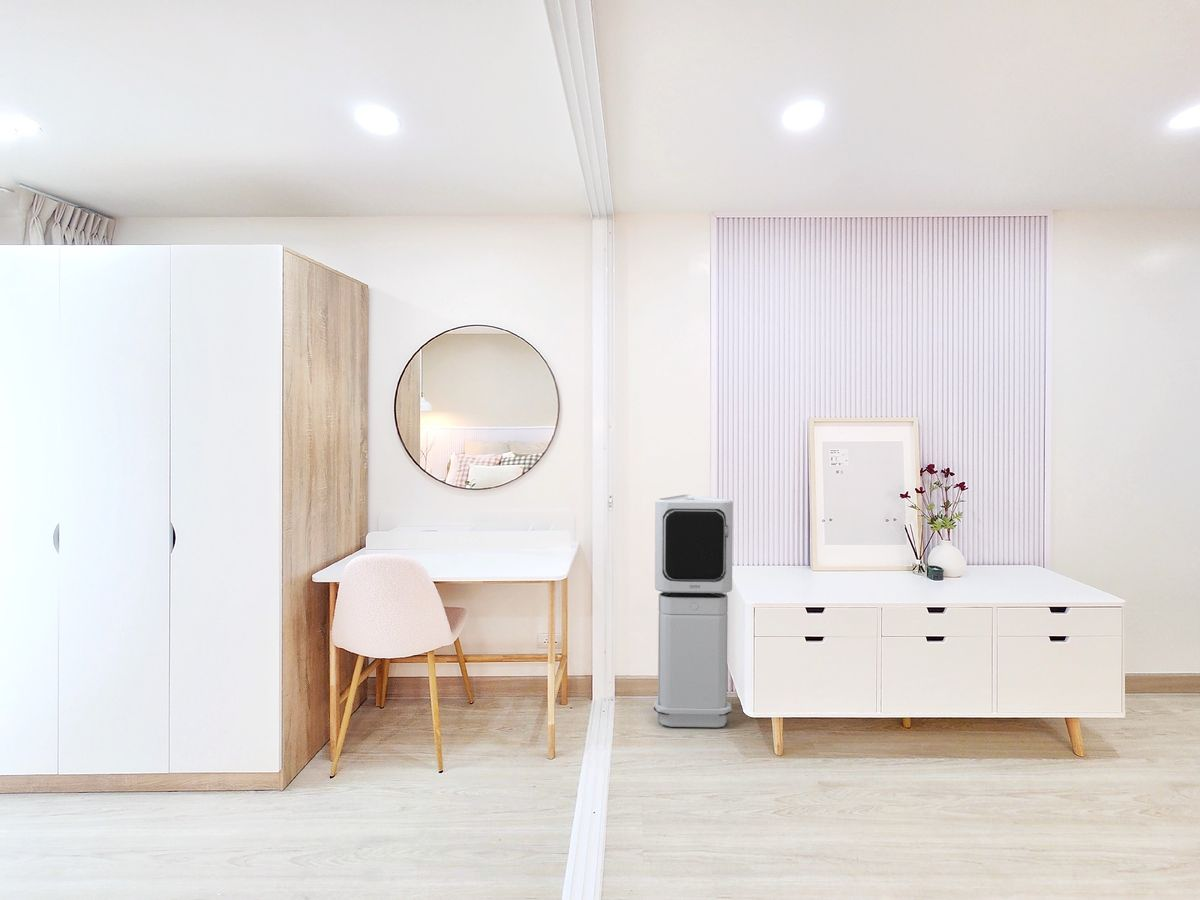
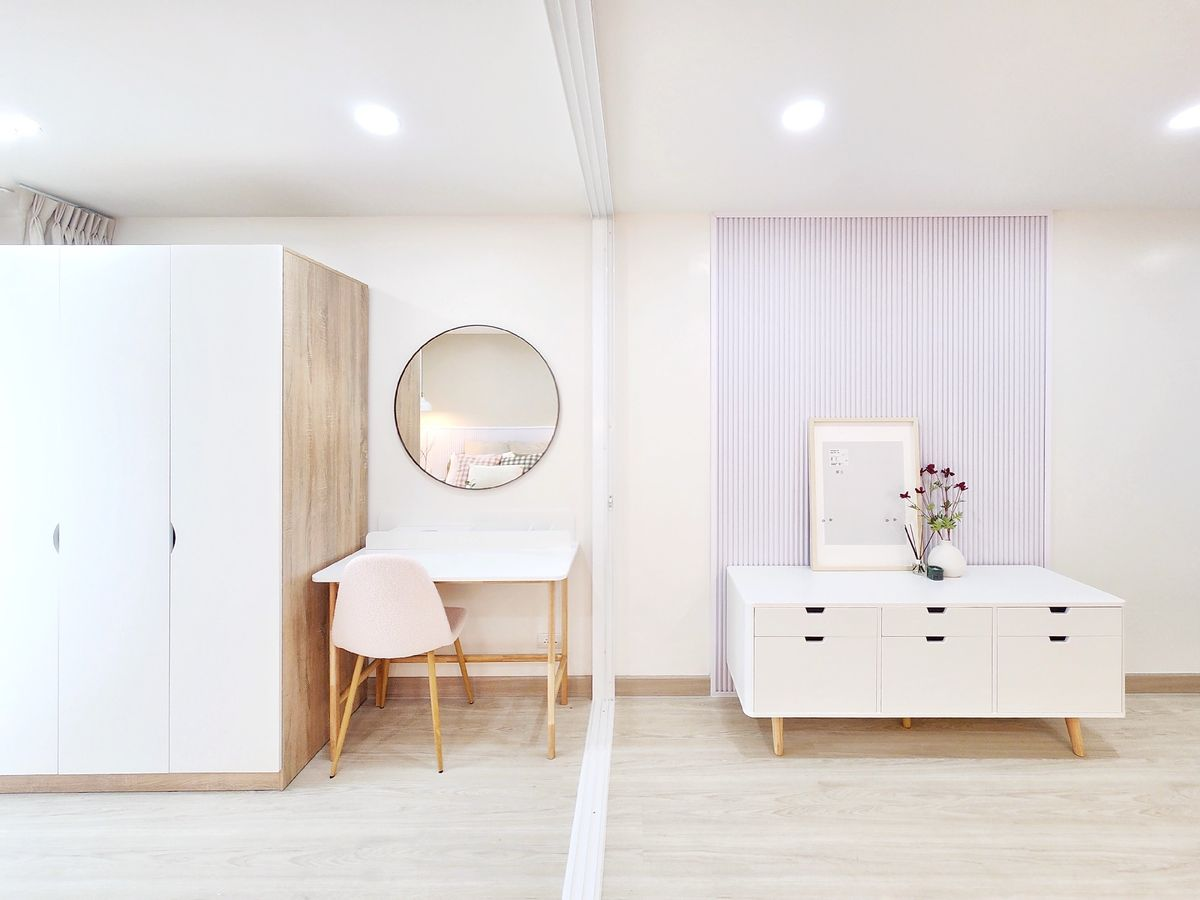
- air purifier (690, 604)
